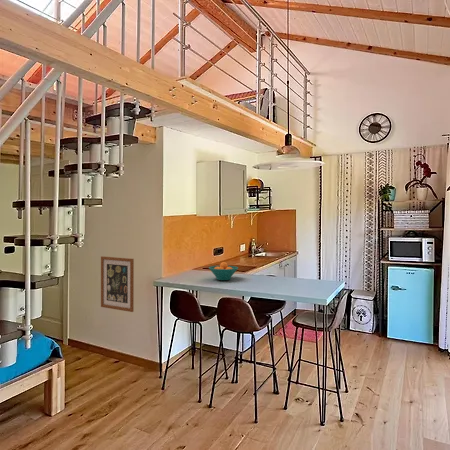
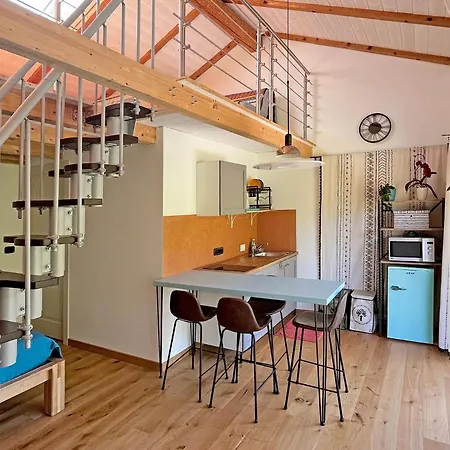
- fruit bowl (223, 270)
- wall art (116, 283)
